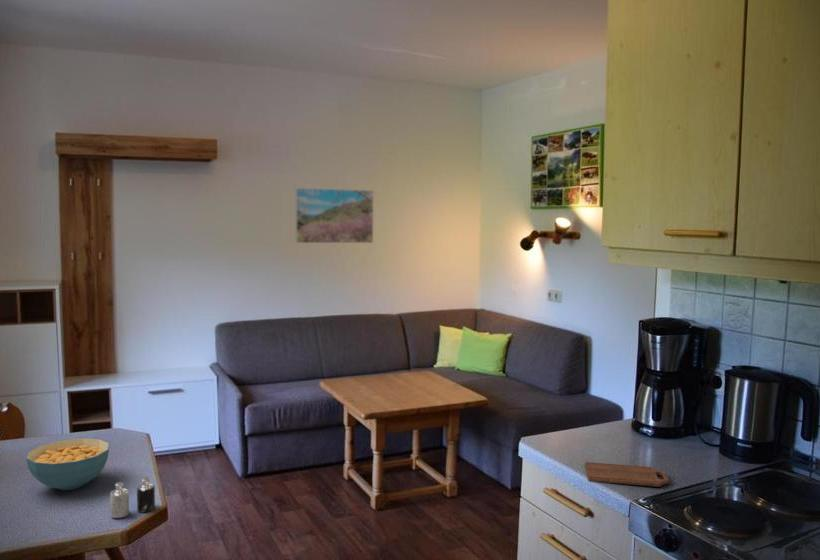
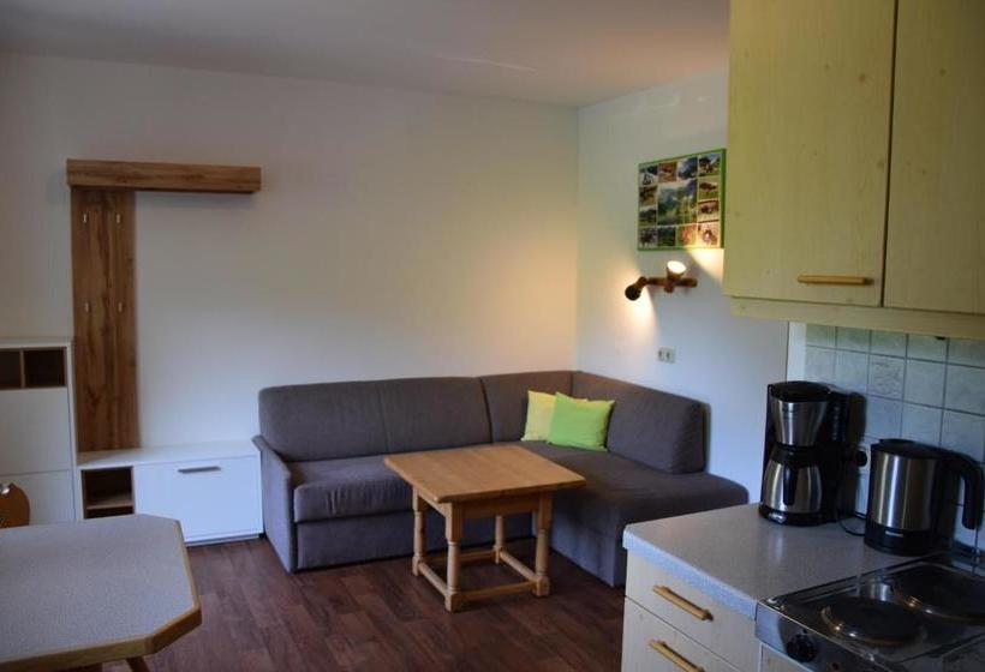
- cutting board (626, 474)
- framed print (335, 216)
- candle (137, 496)
- cereal bowl (69, 468)
